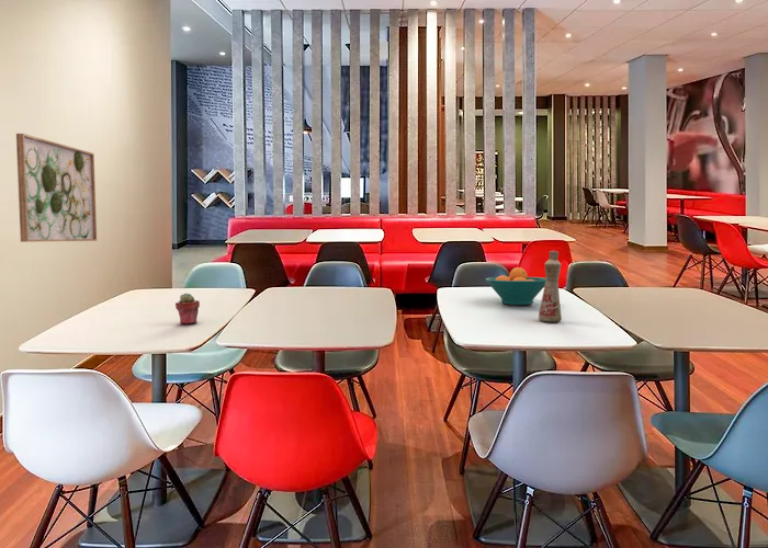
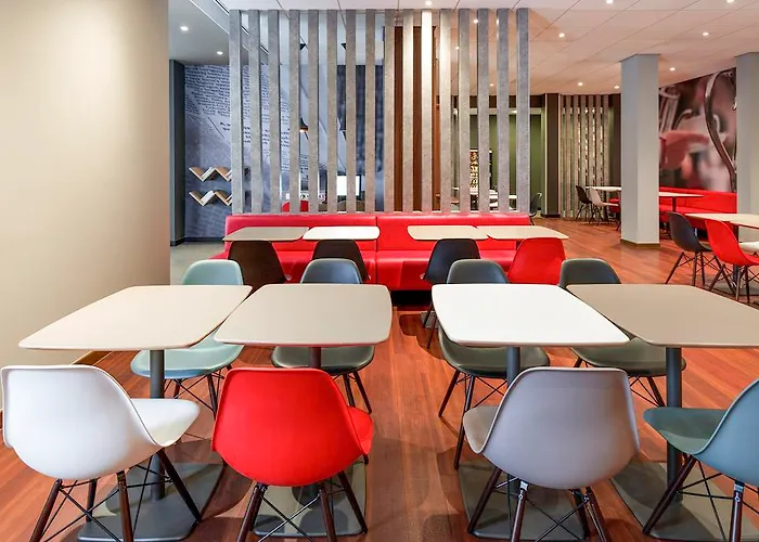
- bottle (550, 285)
- wall art (63, 193)
- fruit bowl (517, 285)
- potted succulent (188, 308)
